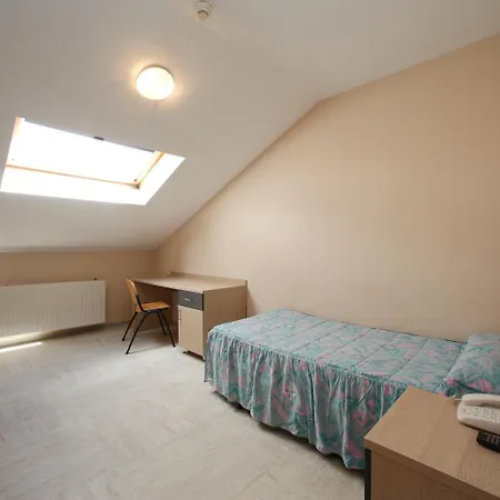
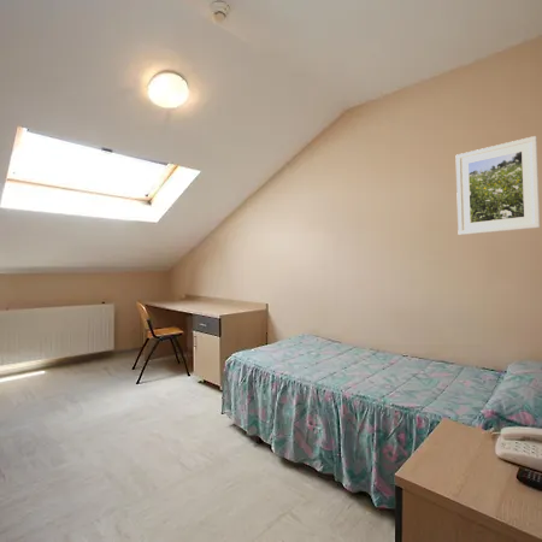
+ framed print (495, 188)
